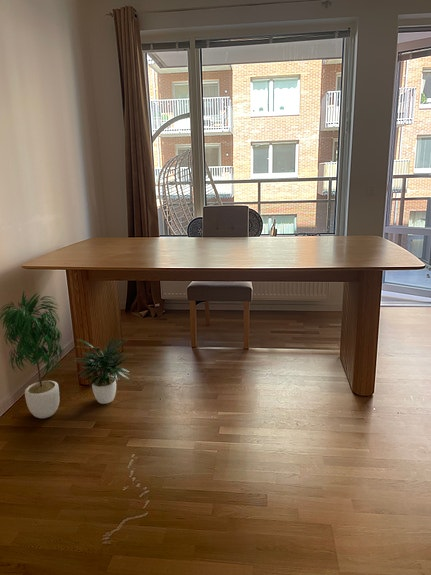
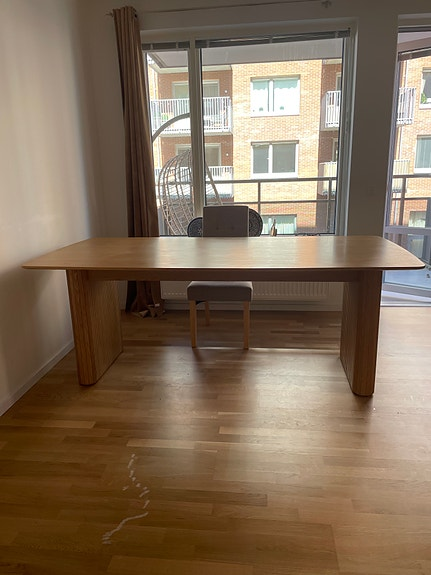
- potted plant (62, 347)
